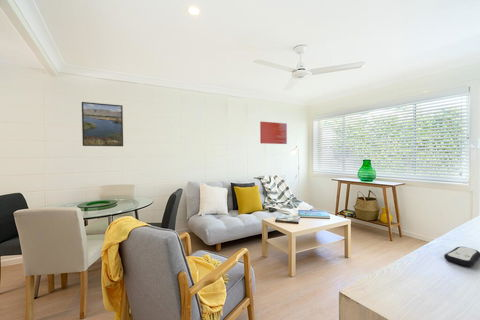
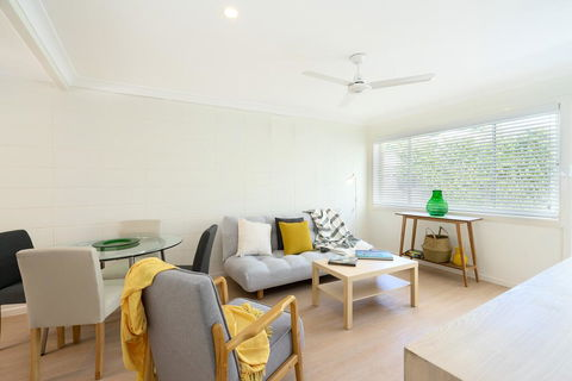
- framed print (103, 125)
- remote control (463, 255)
- wall art (273, 133)
